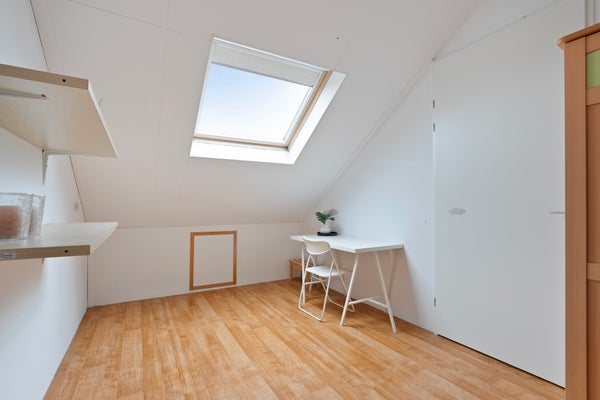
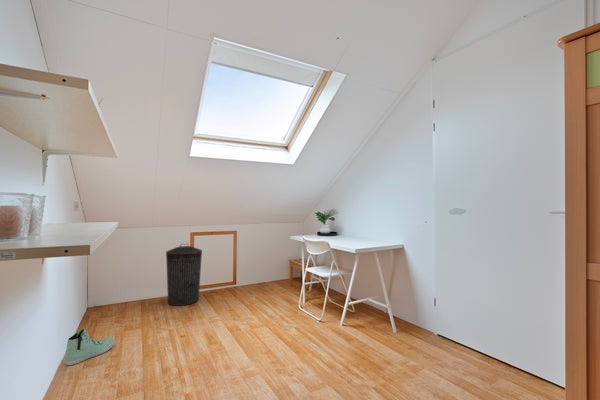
+ trash can (184, 272)
+ sneaker (91, 340)
